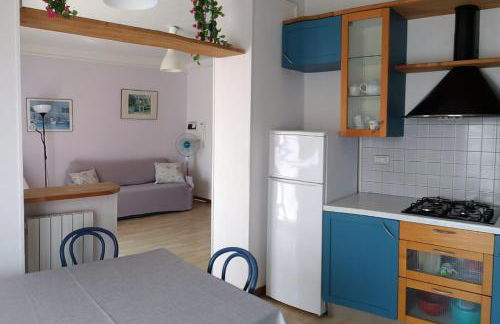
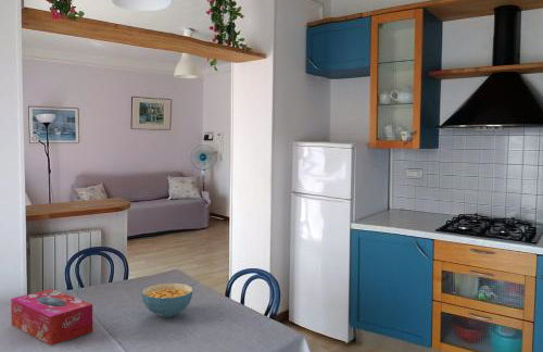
+ tissue box (51, 314)
+ cereal bowl (167, 302)
